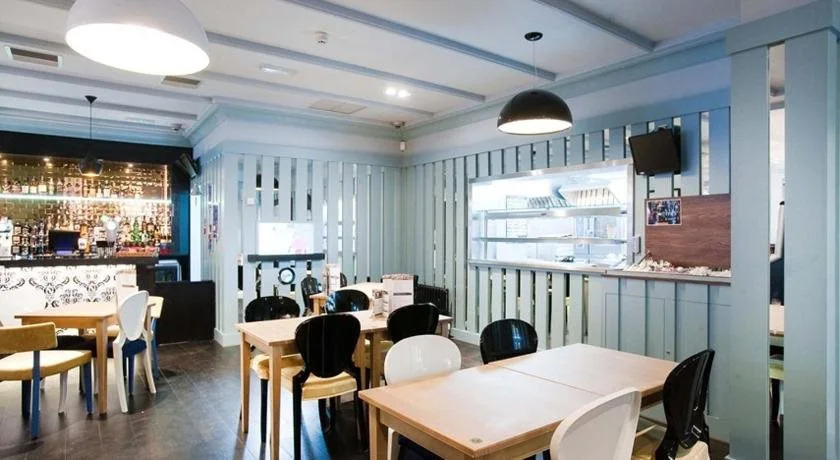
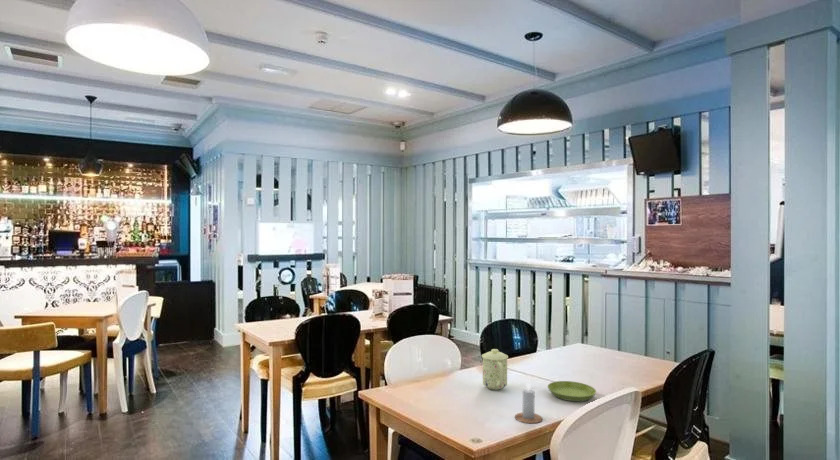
+ candle (528, 398)
+ saucer (571, 391)
+ mug (495, 369)
